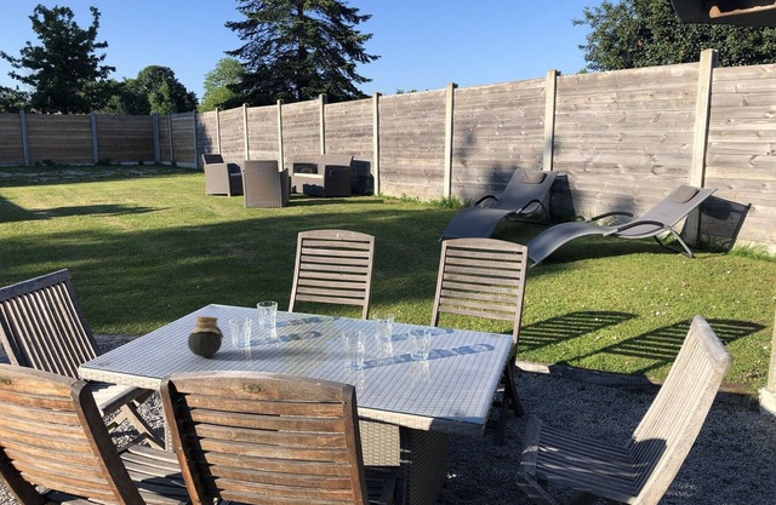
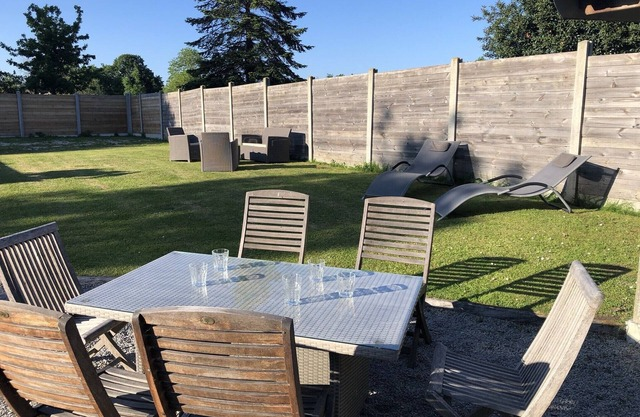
- jar (206, 335)
